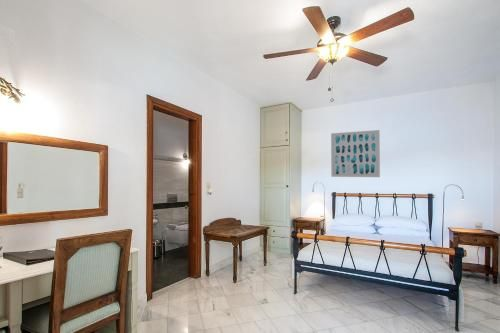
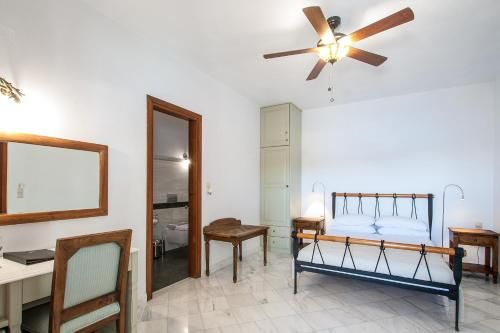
- wall art (354, 154)
